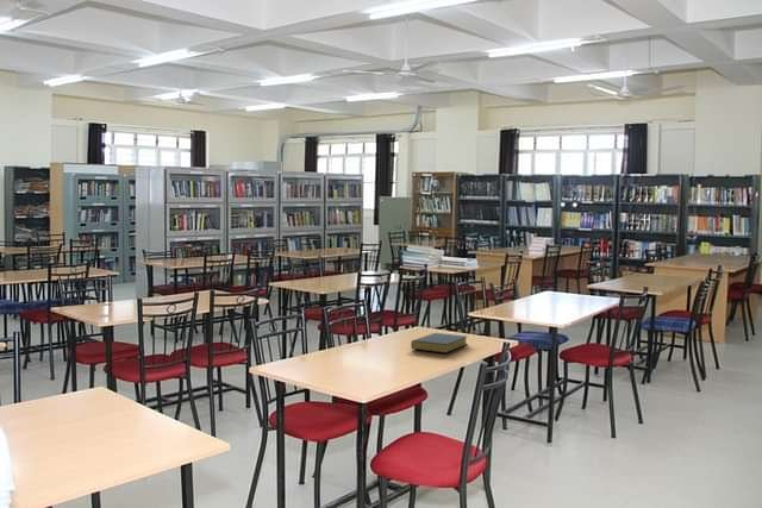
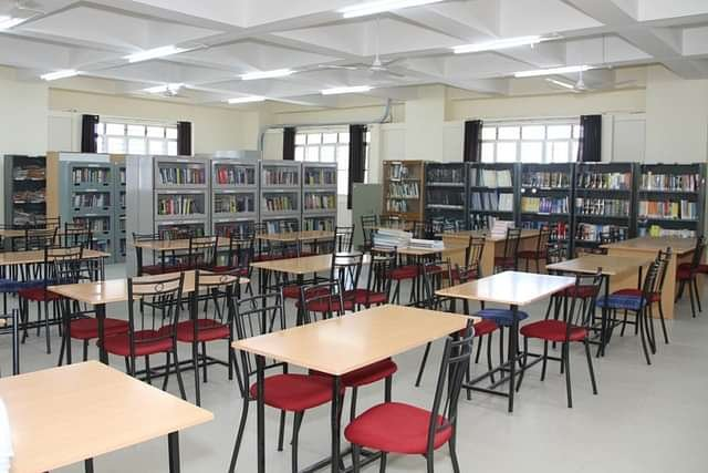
- hardback book (439, 341)
